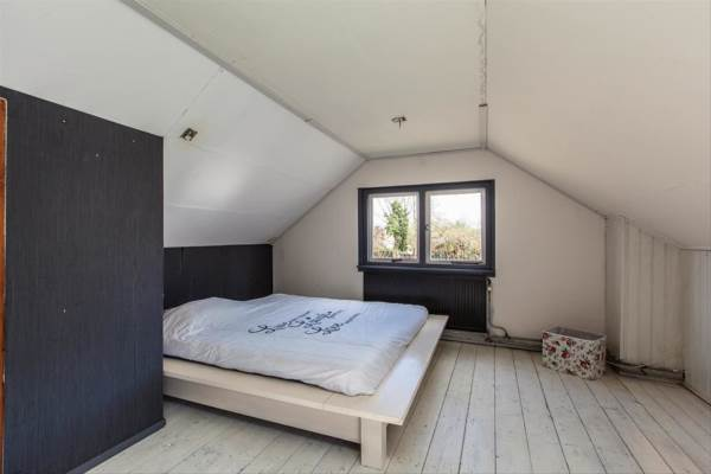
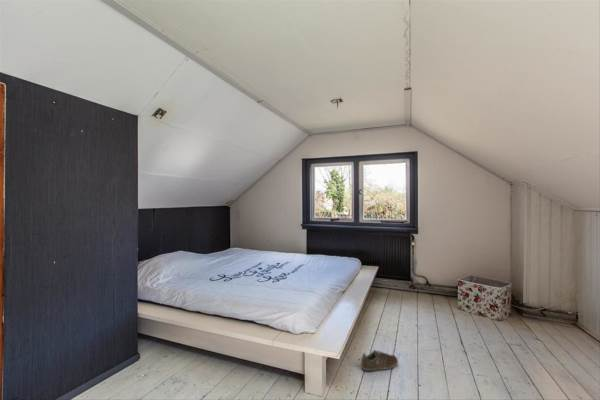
+ sneaker (380, 358)
